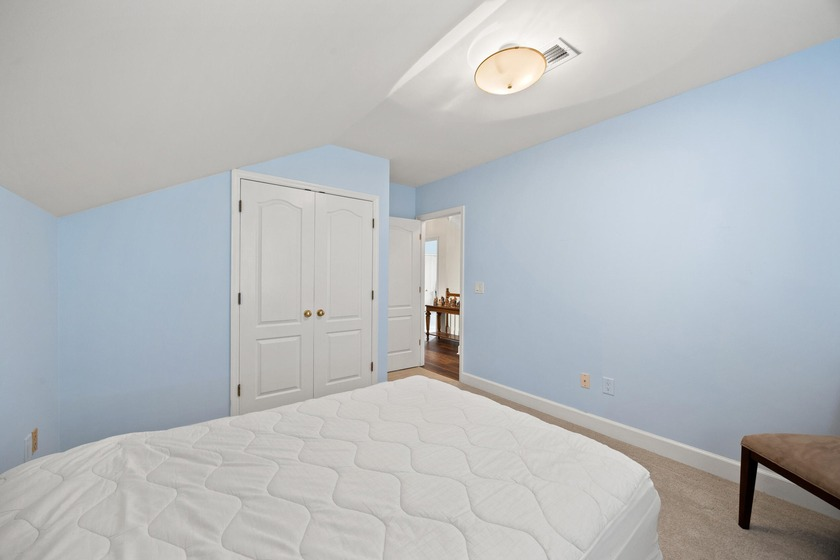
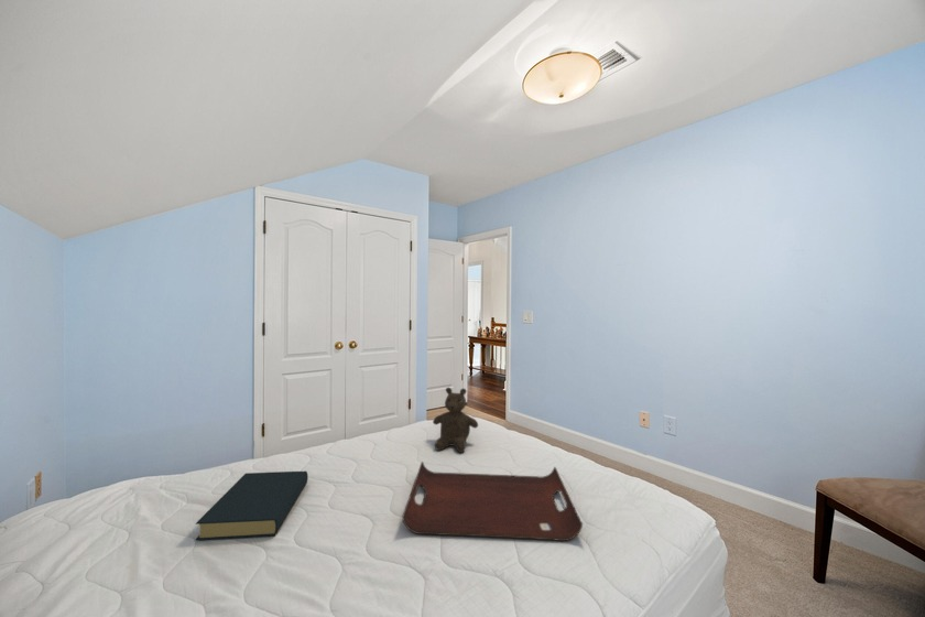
+ teddy bear (453, 418)
+ serving tray (489, 495)
+ hardback book (259, 500)
